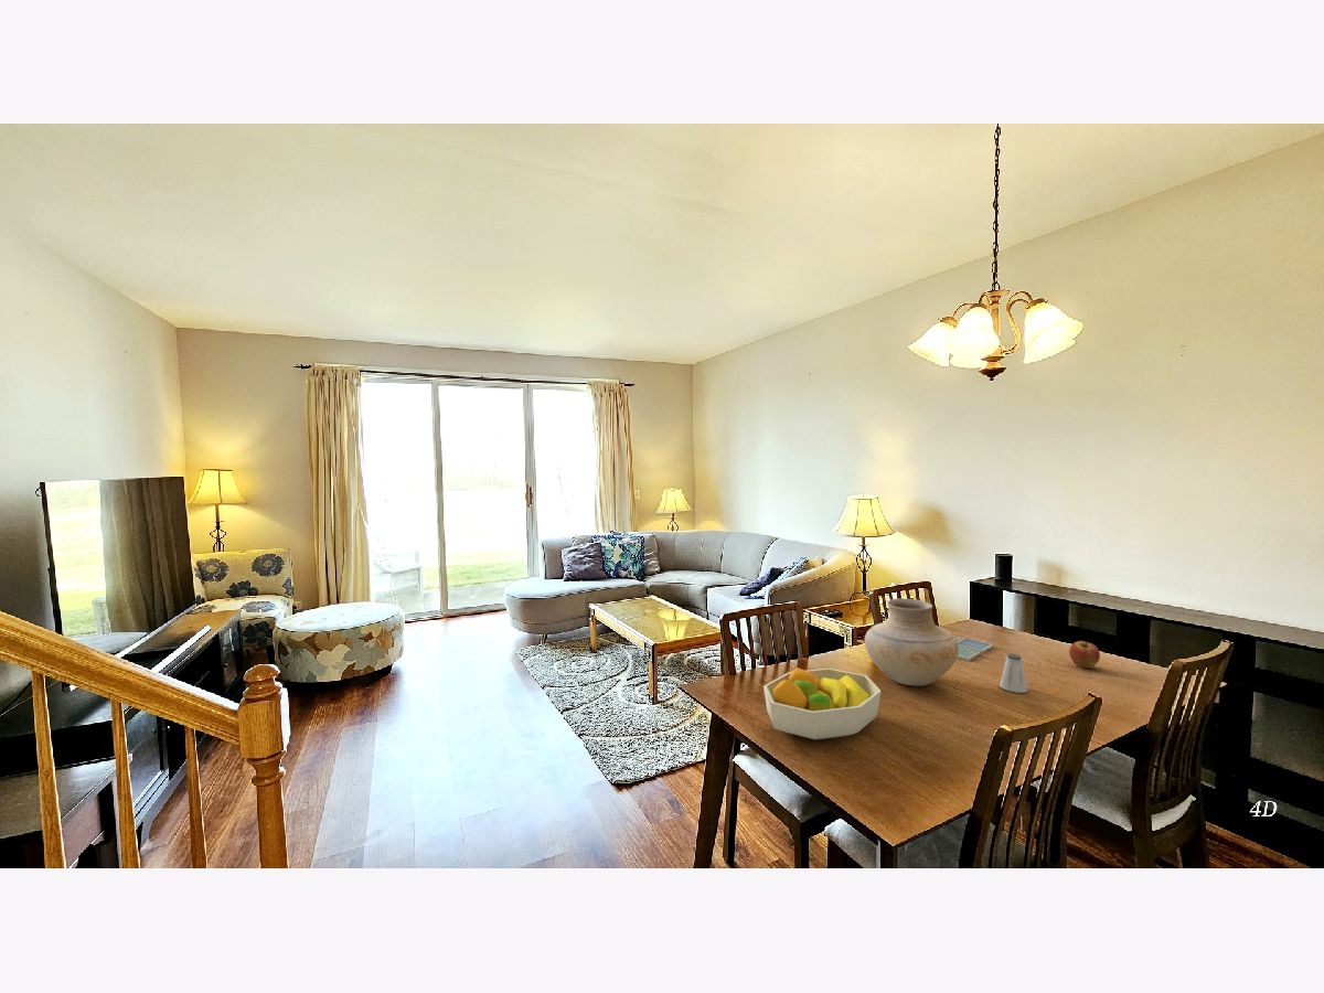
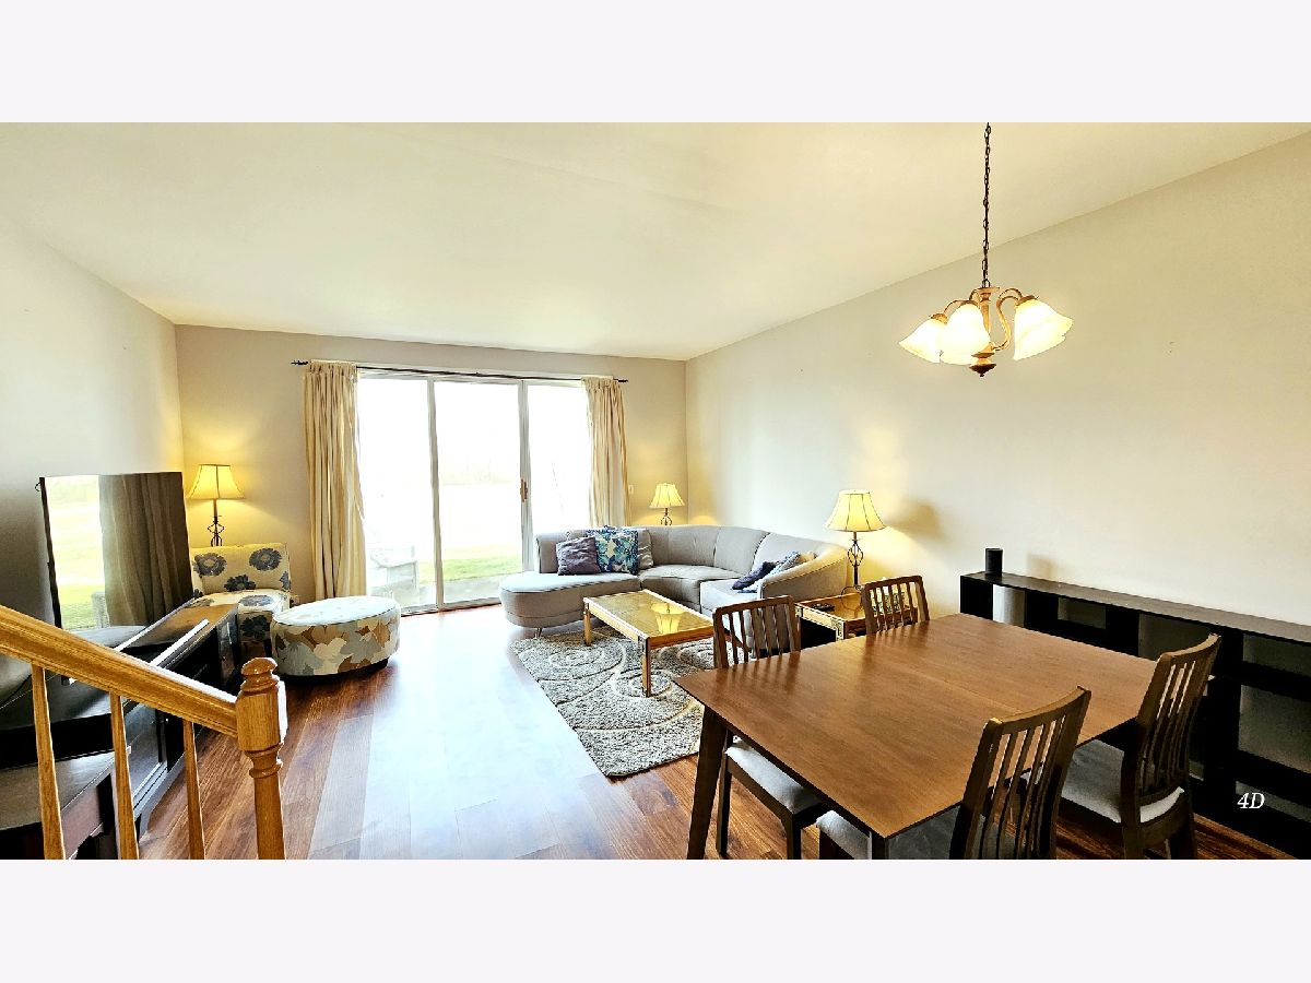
- saltshaker (1013, 671)
- fruit bowl (821, 697)
- drink coaster (957, 641)
- vase (909, 641)
- apple (1083, 653)
